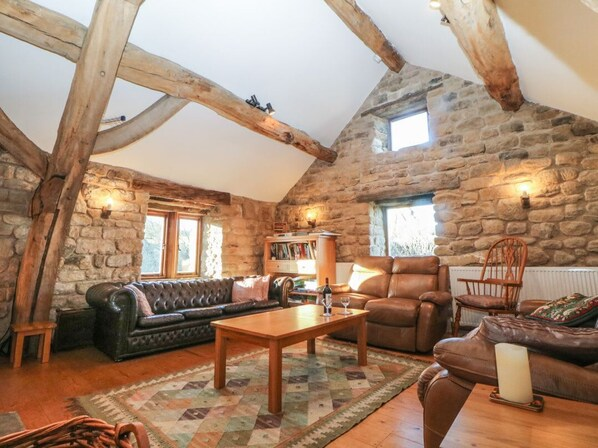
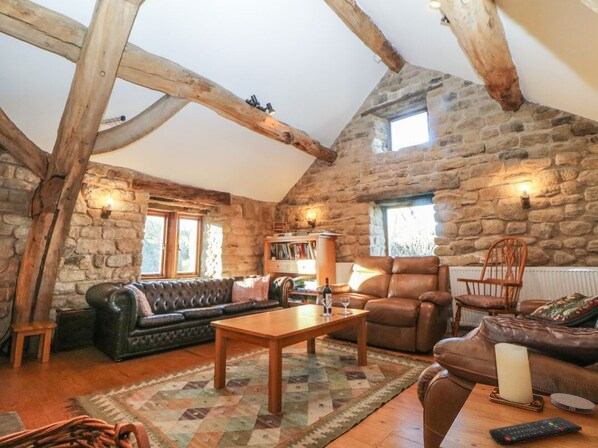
+ coaster (572, 403)
+ remote control (535, 431)
